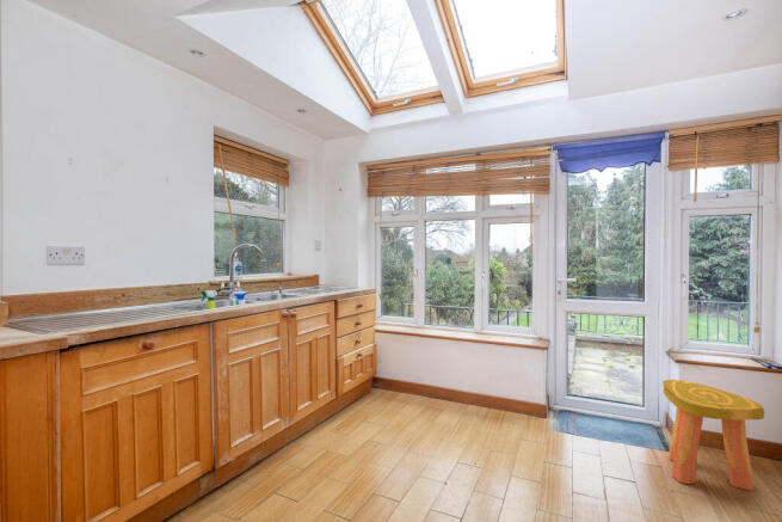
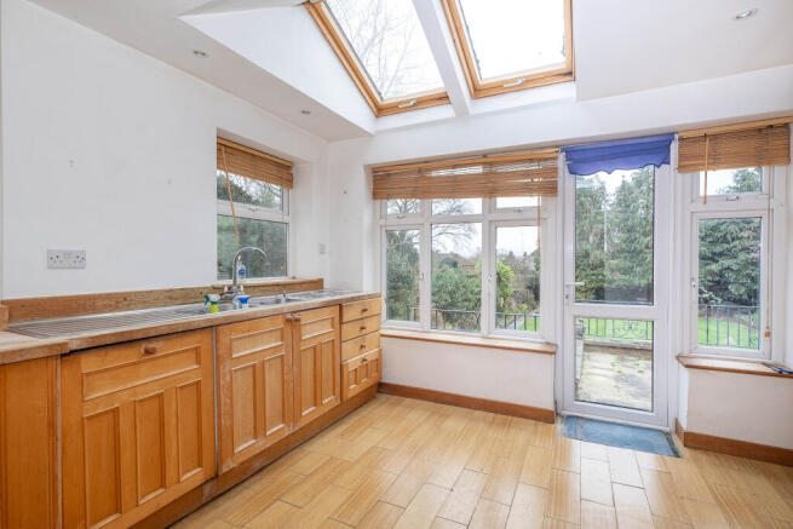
- stool (700, 432)
